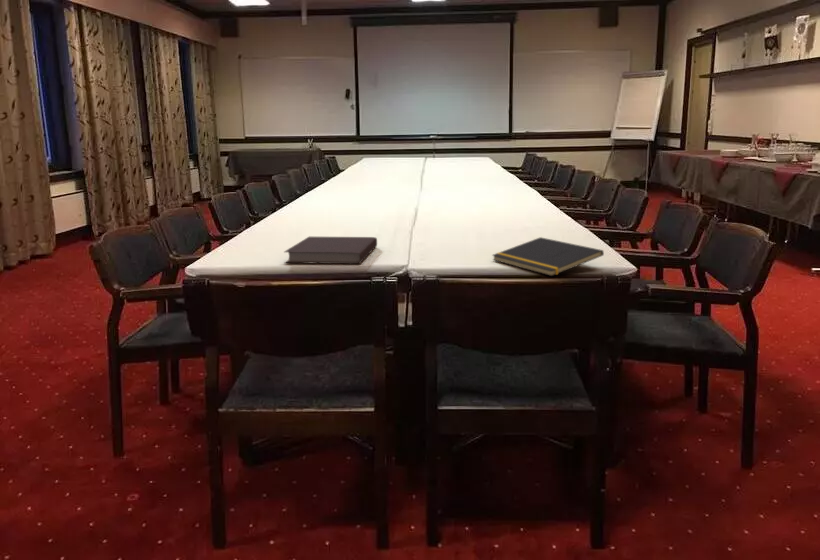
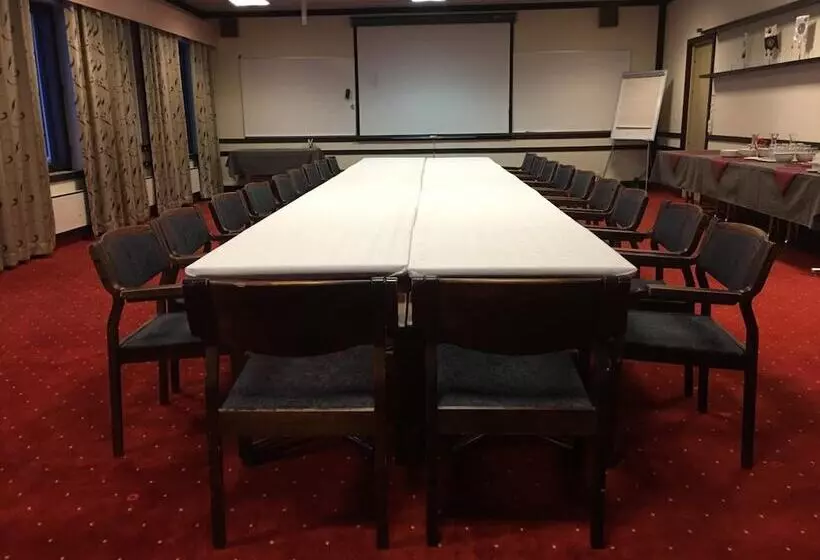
- notepad (545, 255)
- notebook (333, 249)
